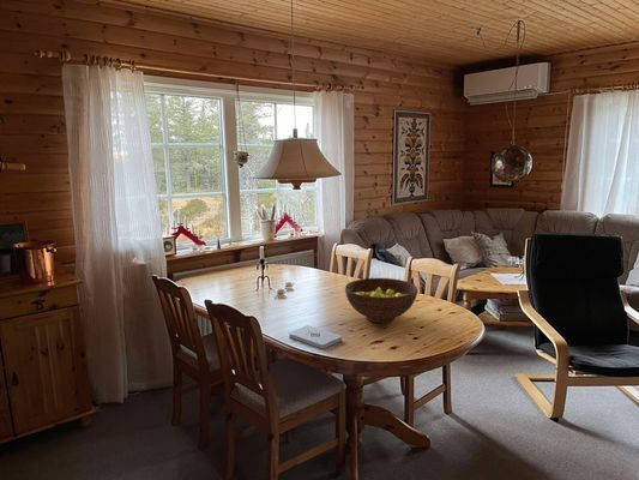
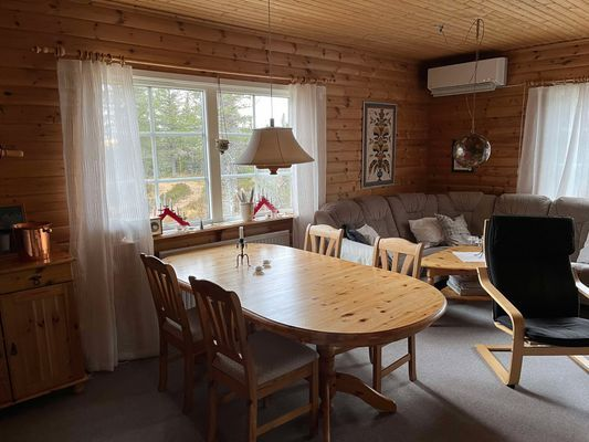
- notepad (314, 336)
- fruit bowl (380, 302)
